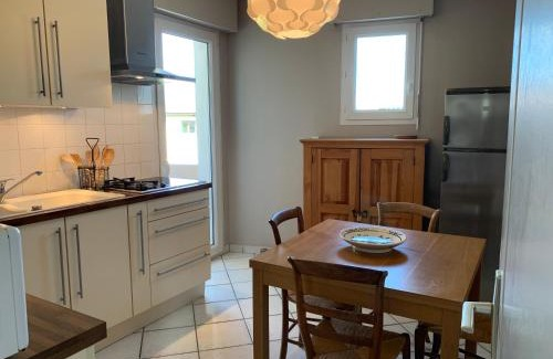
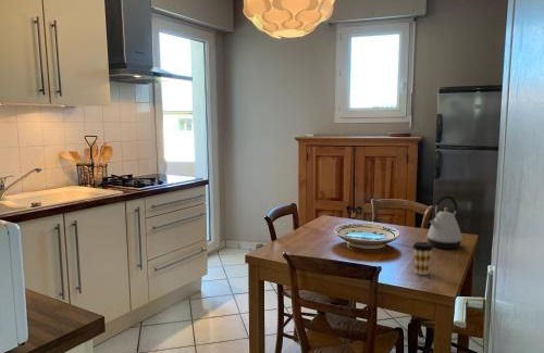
+ kettle (444, 220)
+ coffee cup (422, 257)
